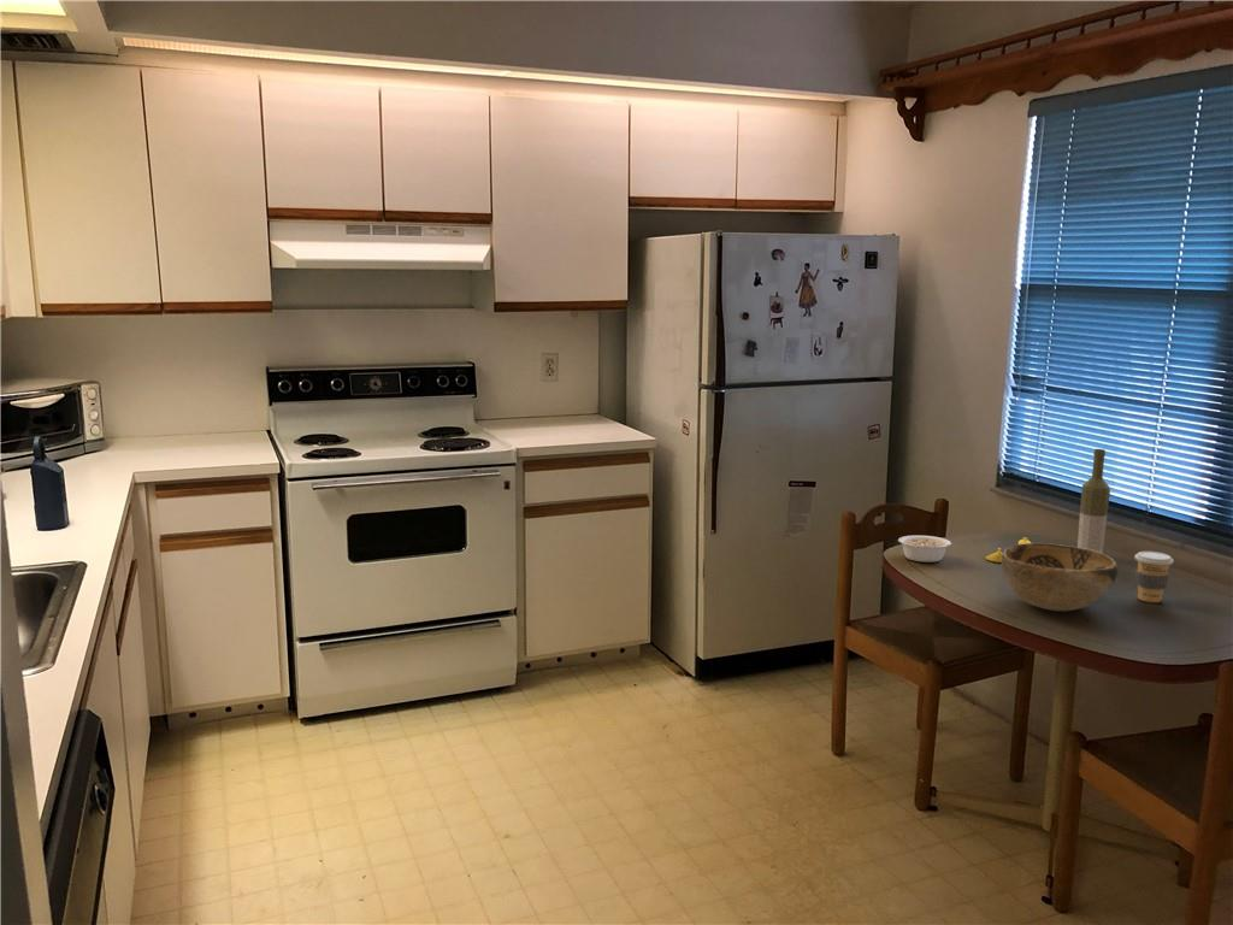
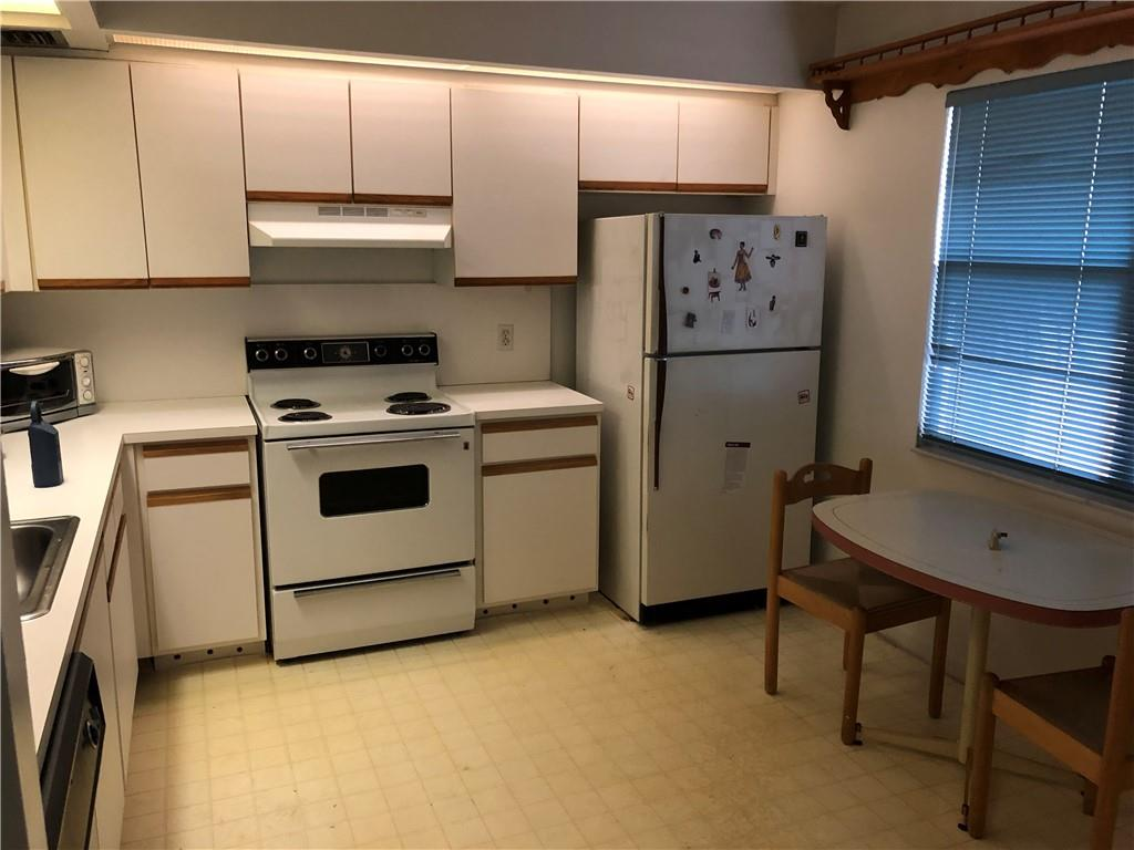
- coffee cup (1151, 577)
- decorative bowl (1056, 581)
- legume (926, 547)
- bottle (1093, 503)
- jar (1002, 553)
